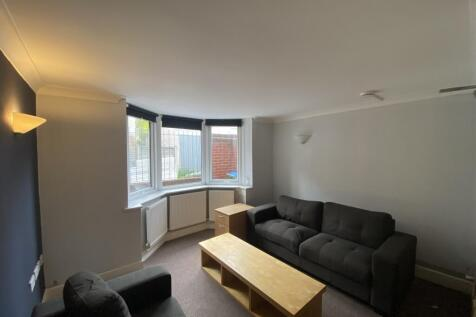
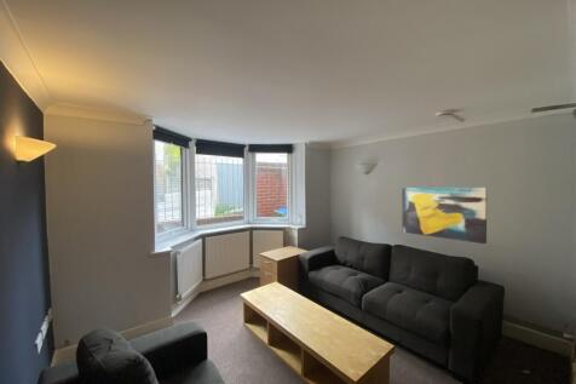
+ wall art (439, 212)
